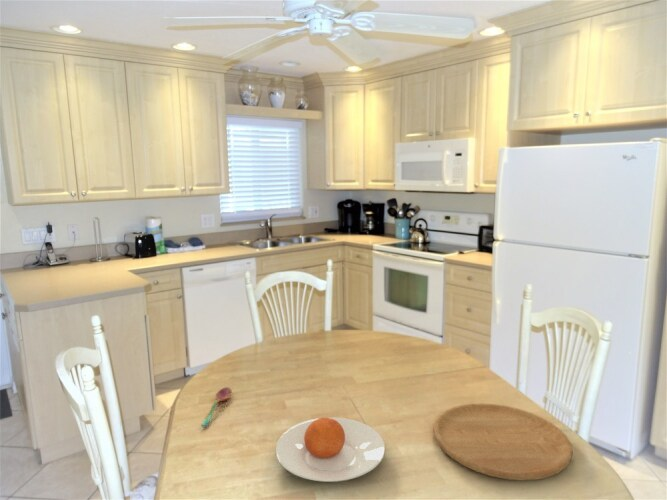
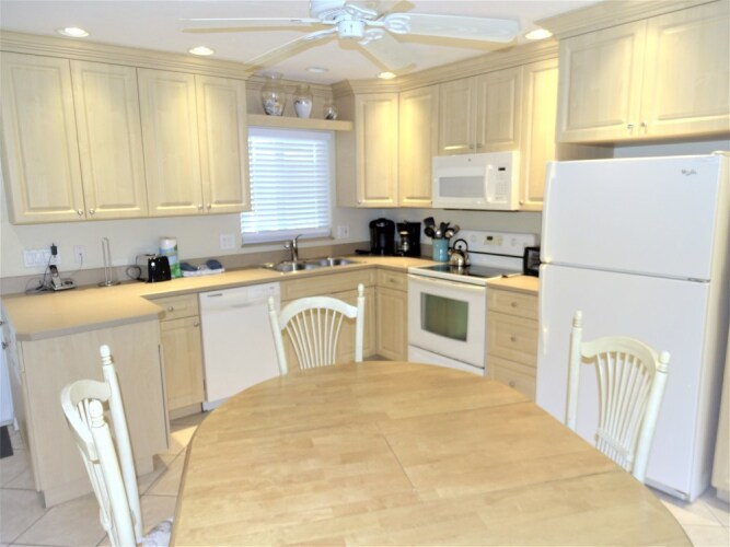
- plate (330, 442)
- soupspoon (215, 405)
- cutting board (499, 437)
